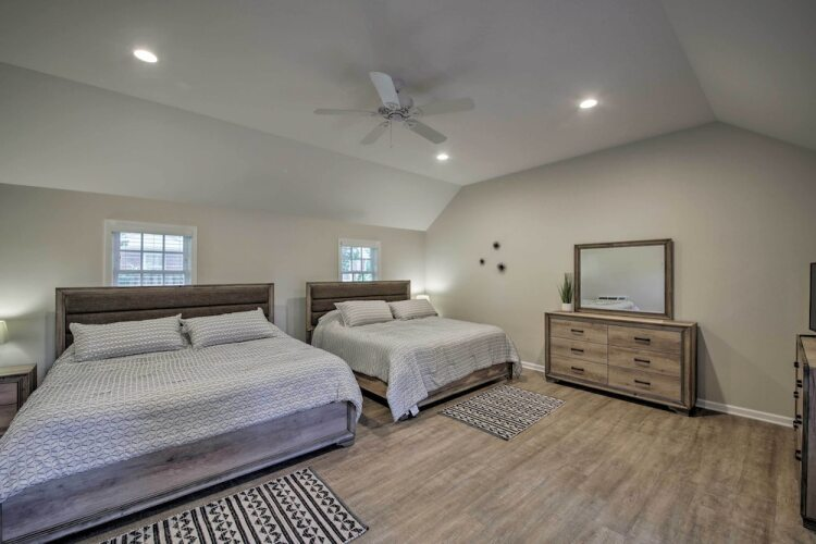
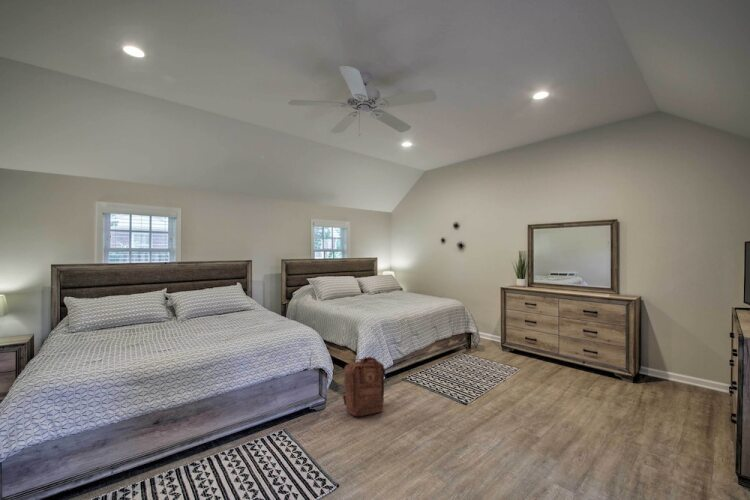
+ backpack (363, 383)
